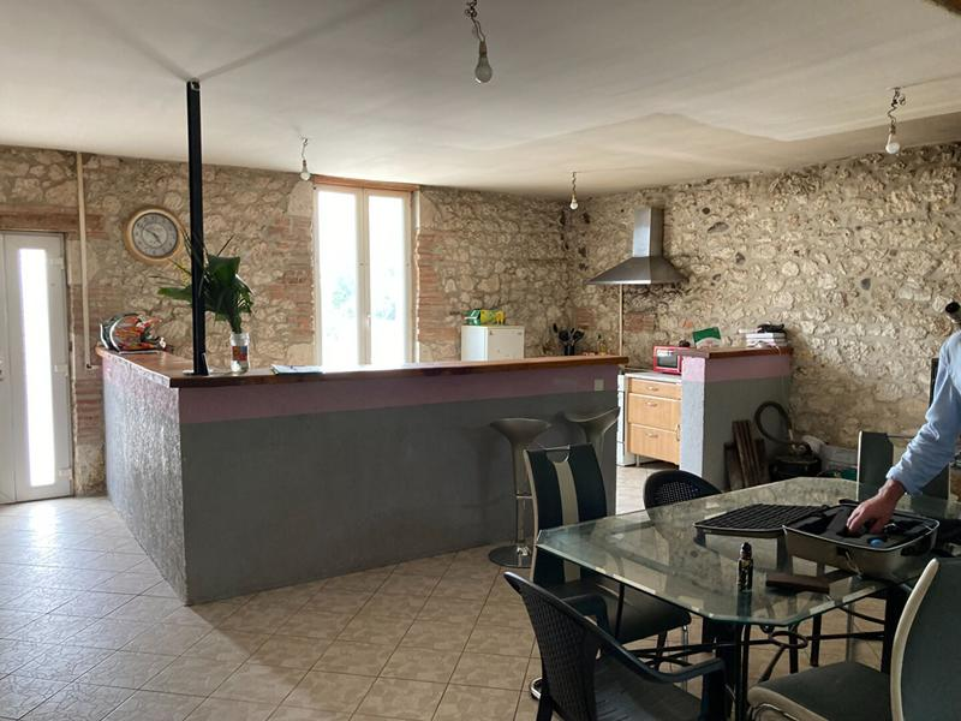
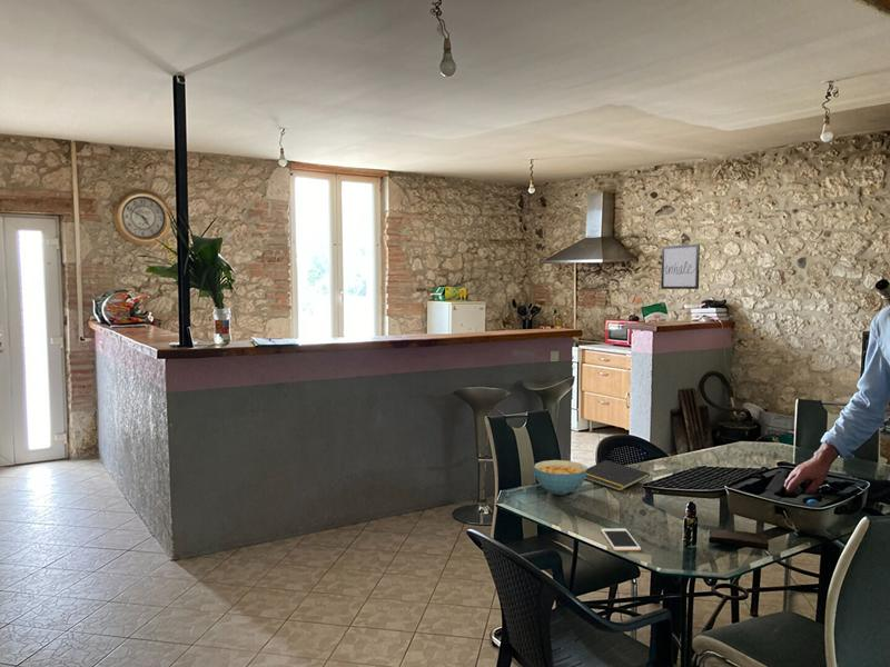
+ cell phone (620, 539)
+ cereal bowl (560, 479)
+ notepad (612, 475)
+ wall art (680, 267)
